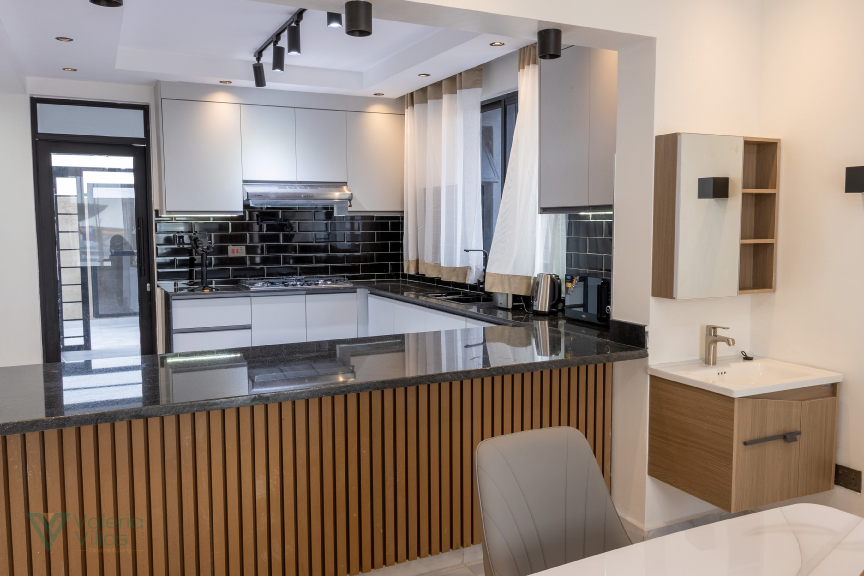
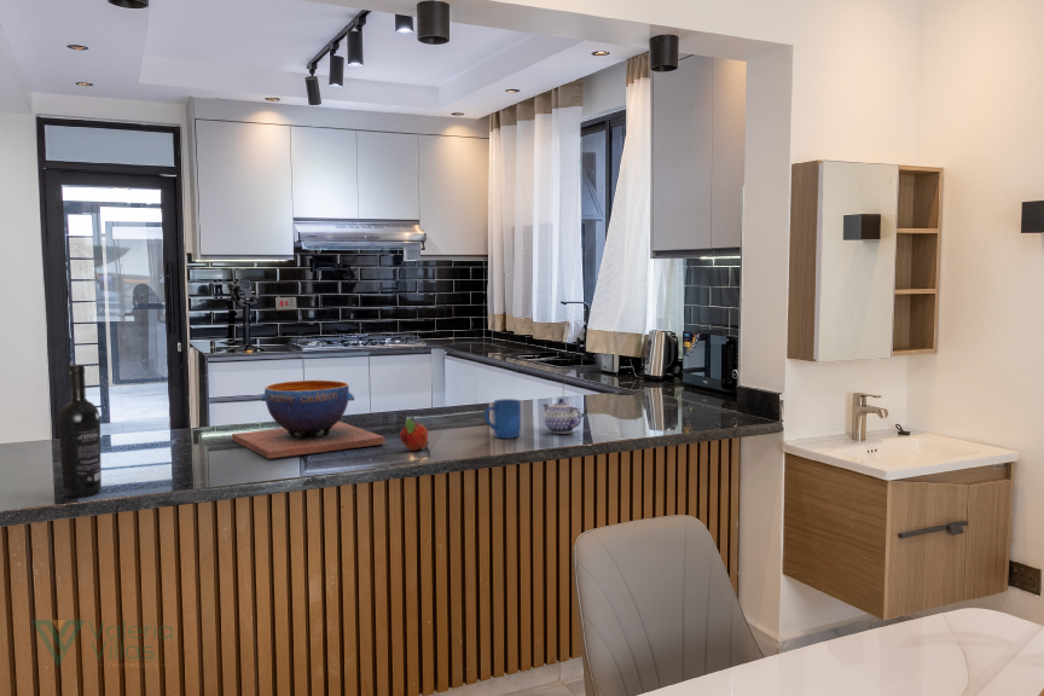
+ wine bottle (80, 429)
+ fruit (413, 433)
+ decorative bowl (306, 413)
+ mug (501, 418)
+ teapot (561, 414)
